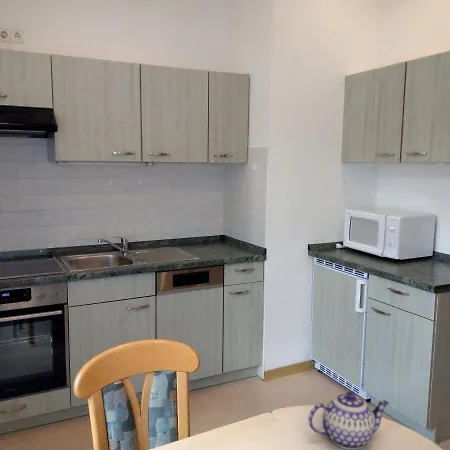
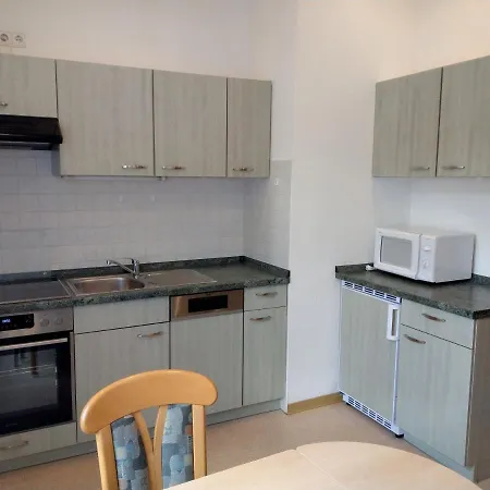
- teapot (348, 416)
